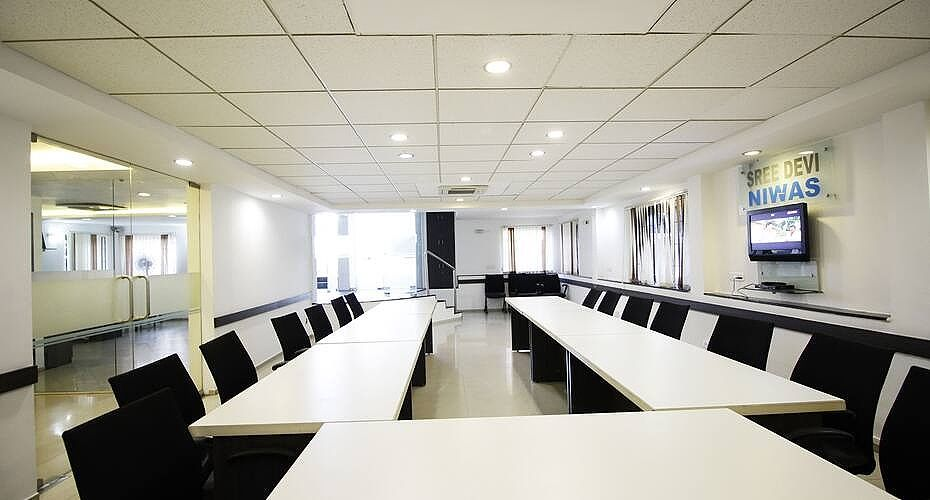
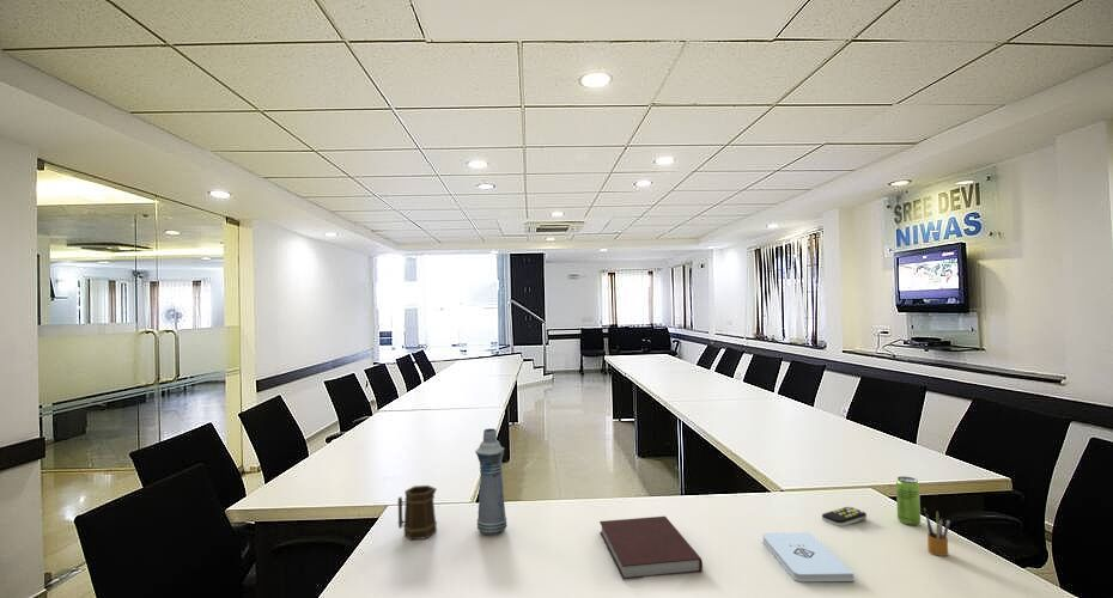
+ mug (418, 511)
+ notepad (803, 555)
+ remote control (844, 515)
+ pencil box (937, 531)
+ notebook (646, 544)
+ bottle (491, 480)
+ beverage can (907, 500)
